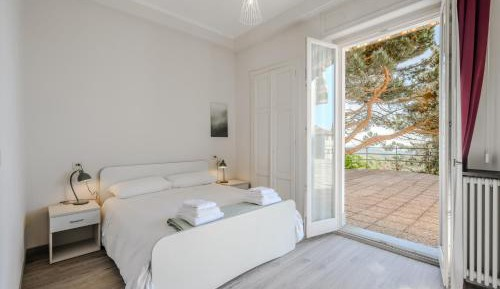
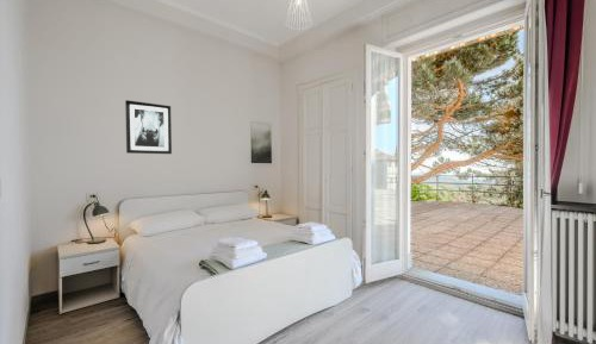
+ wall art (149, 129)
